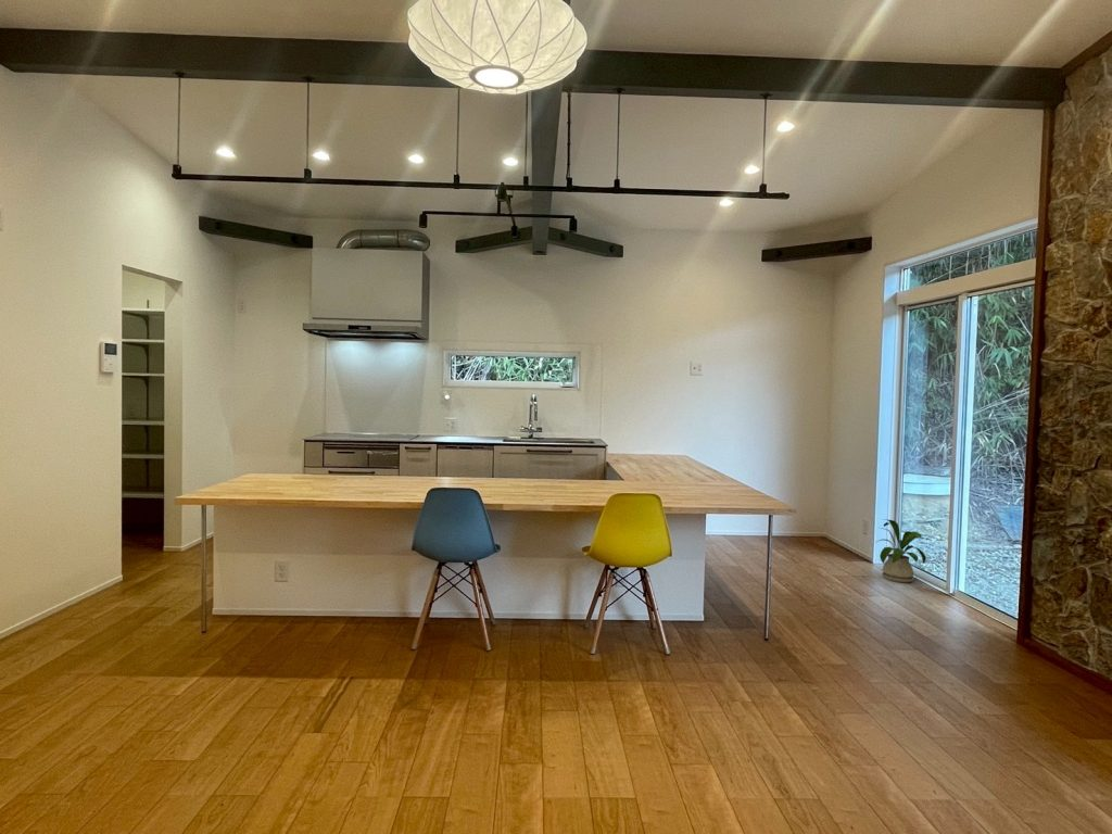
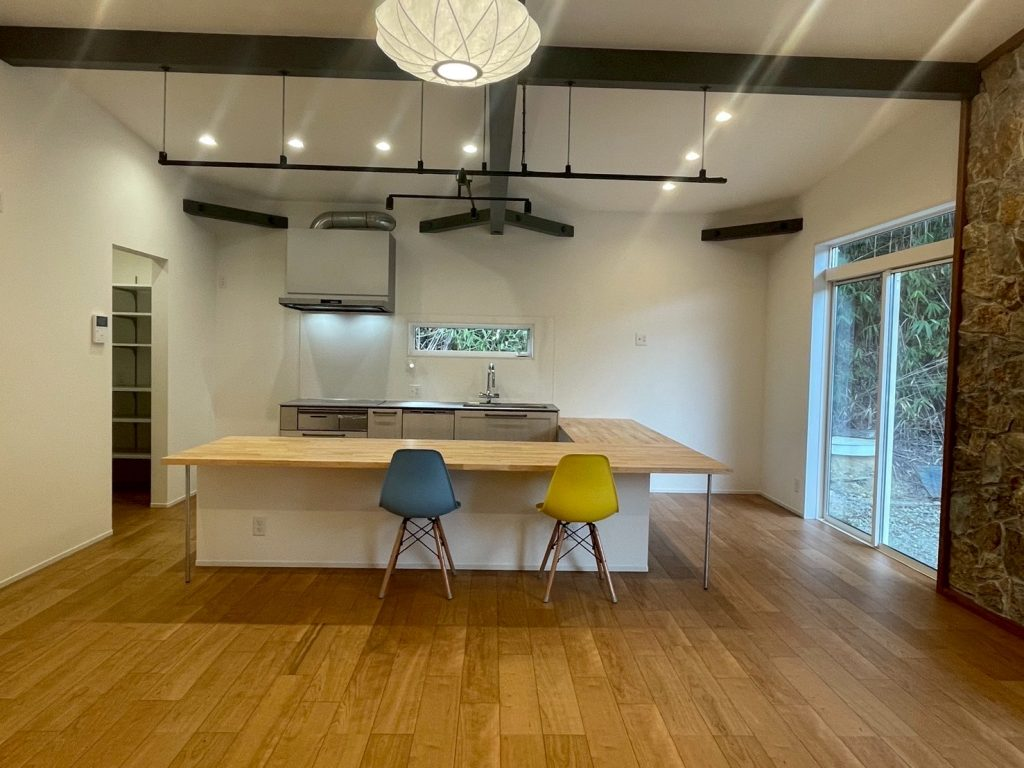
- house plant (906, 548)
